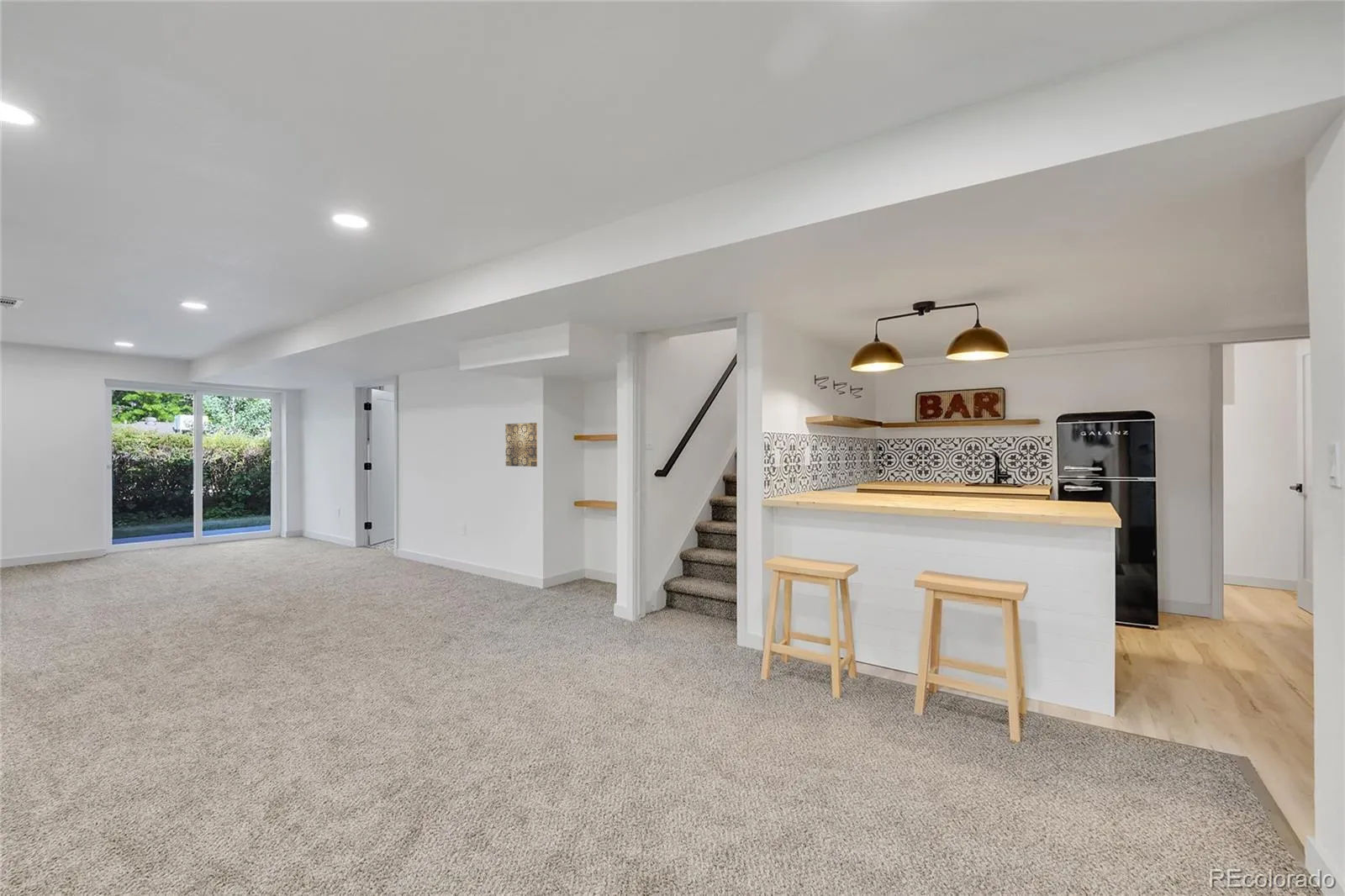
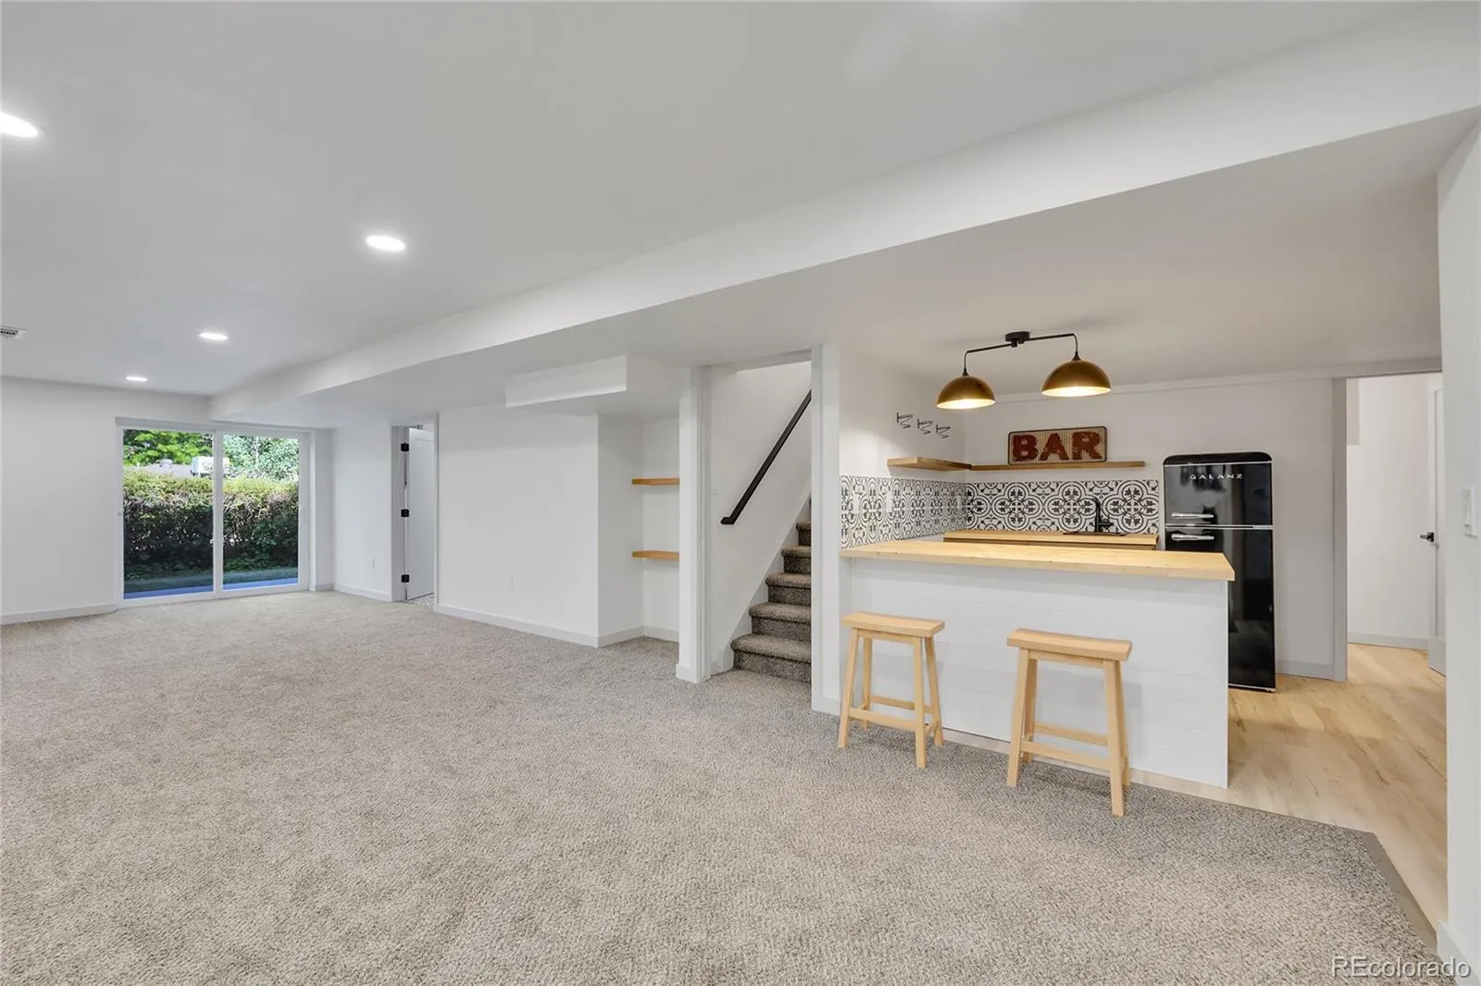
- wall art (520, 445)
